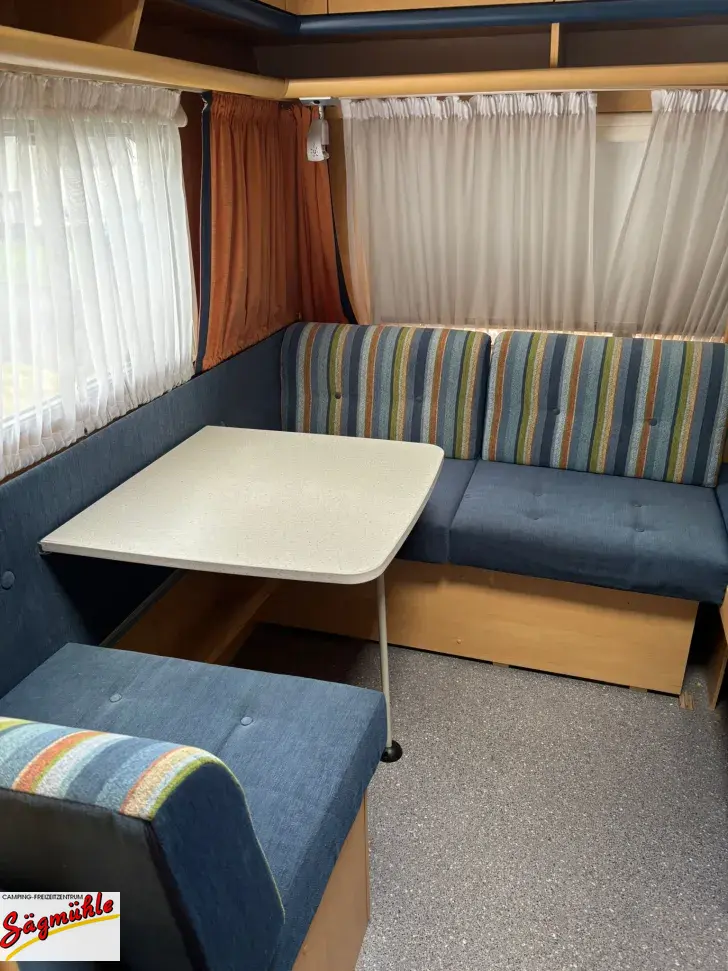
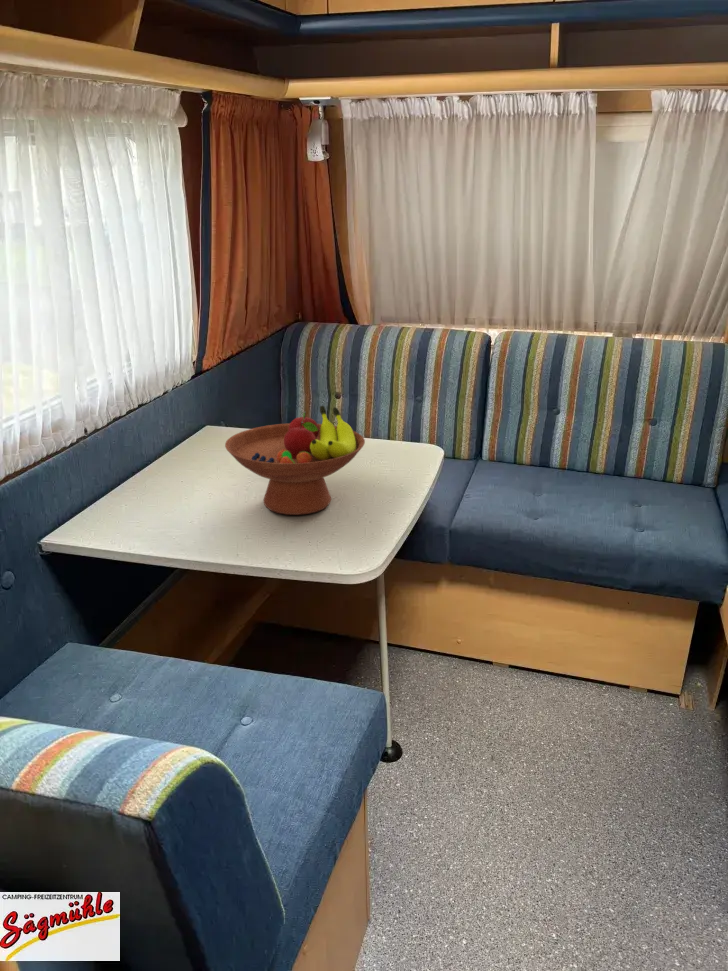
+ fruit bowl (295, 461)
